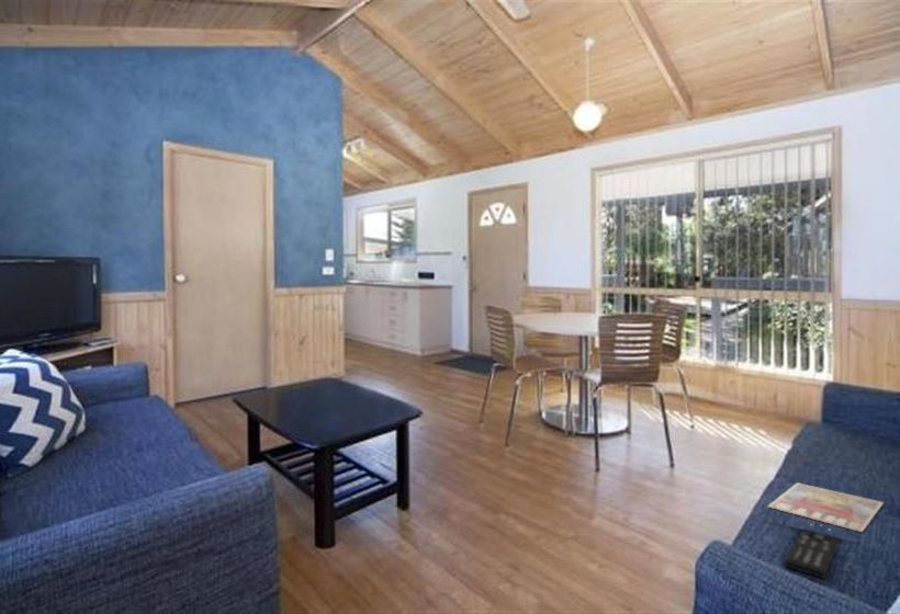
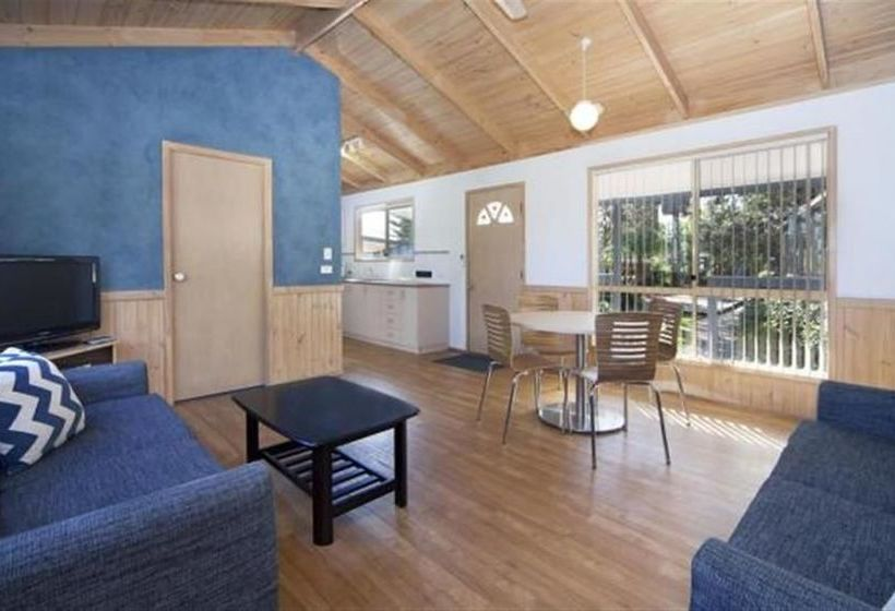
- magazine (825, 504)
- remote control (815, 544)
